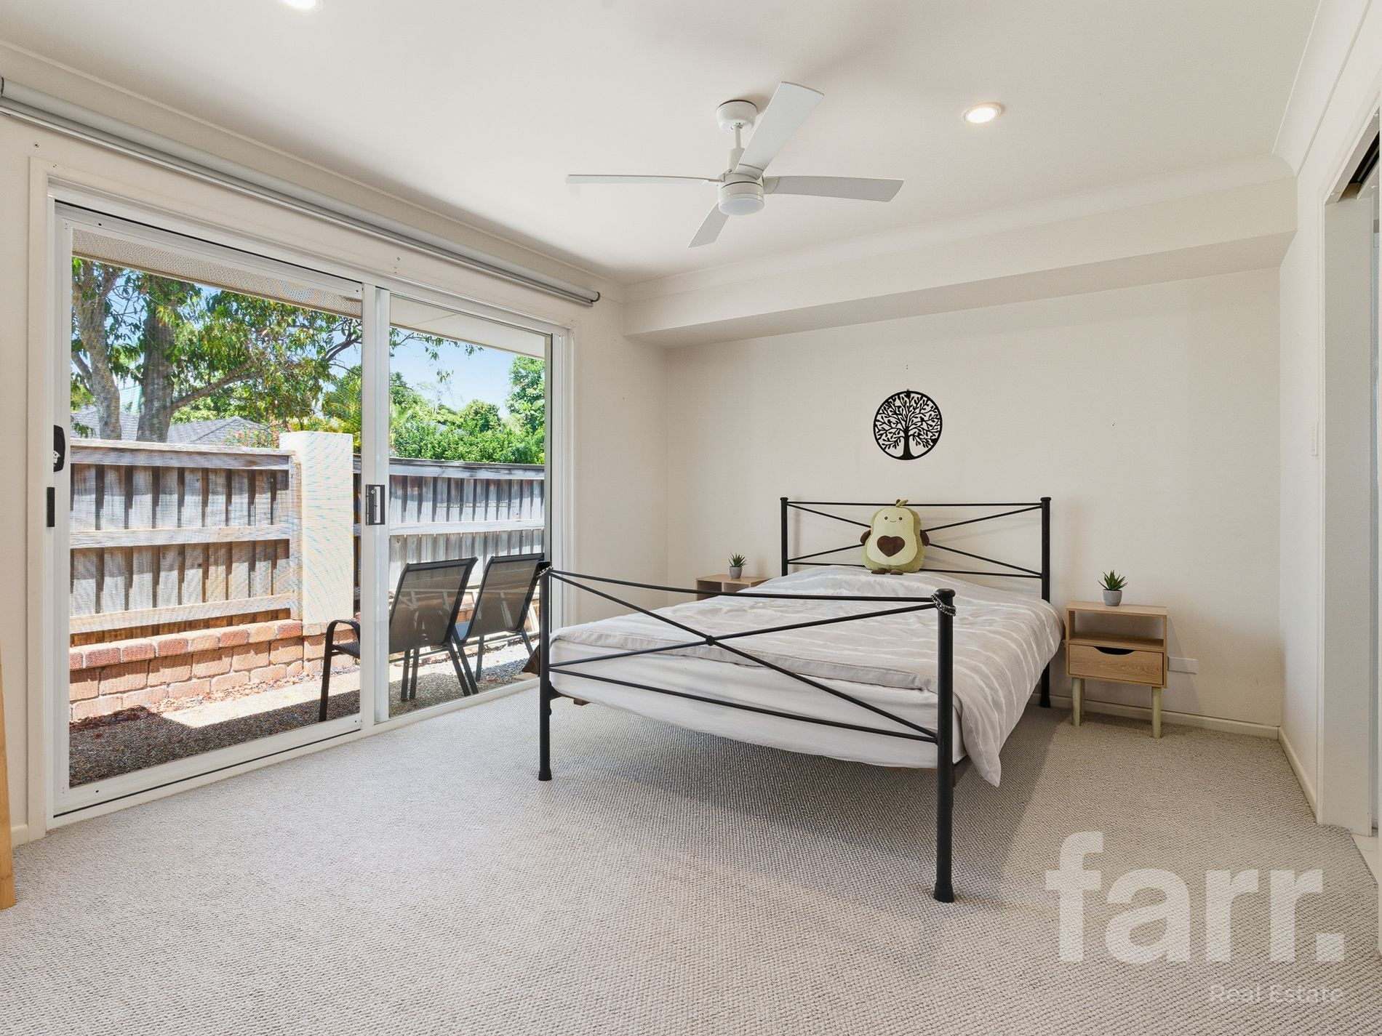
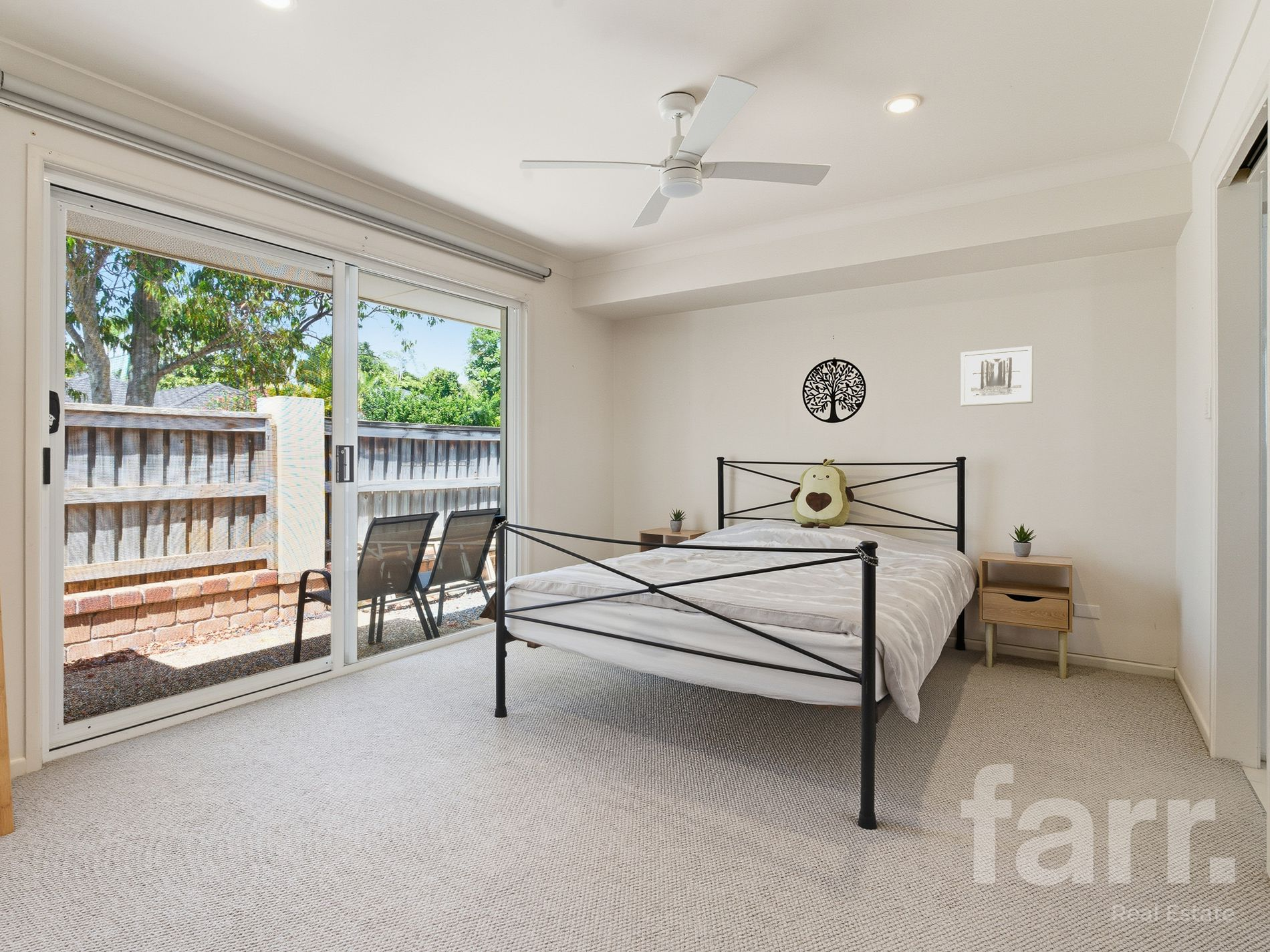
+ wall art (995, 377)
